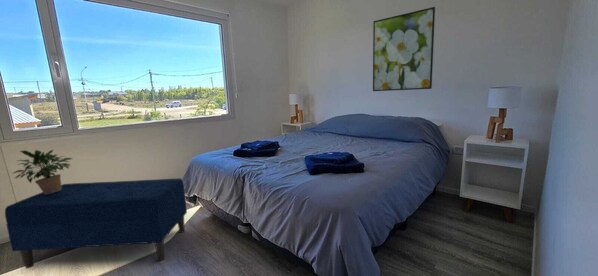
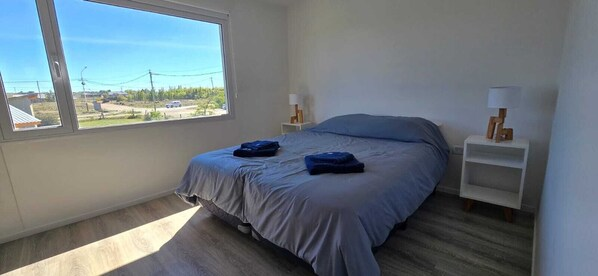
- bench (109, 219)
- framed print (401, 53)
- potted plant (52, 170)
